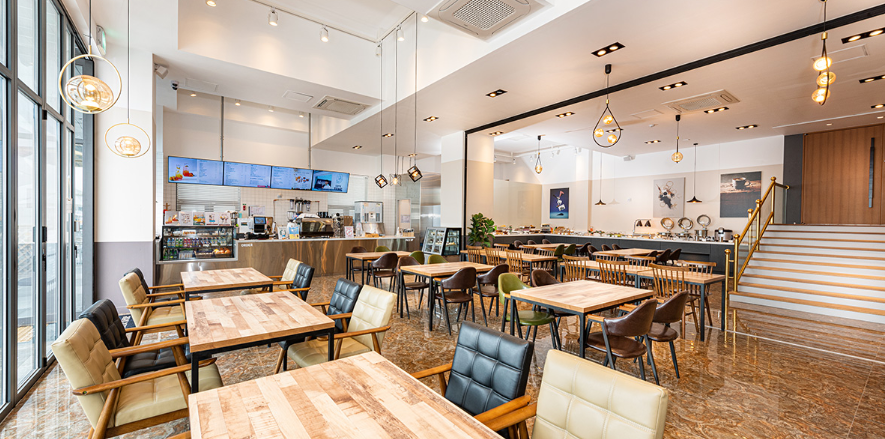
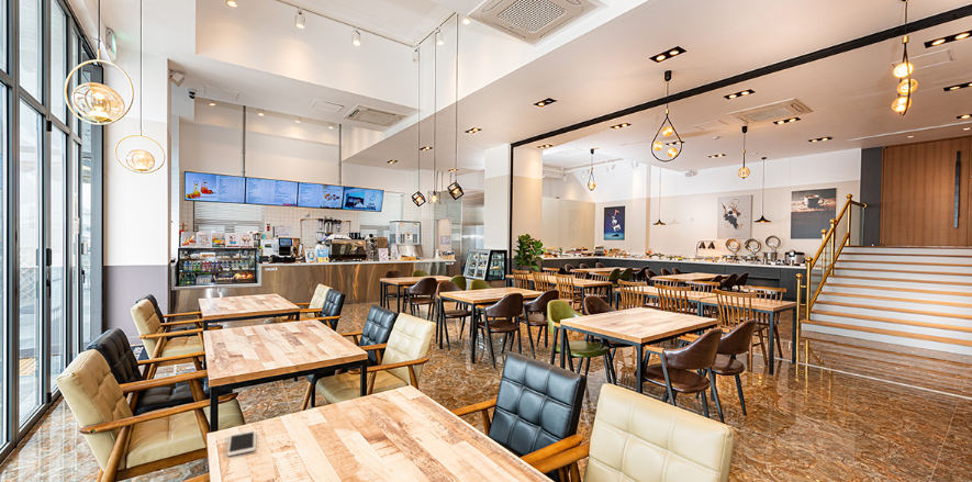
+ cell phone (242, 441)
